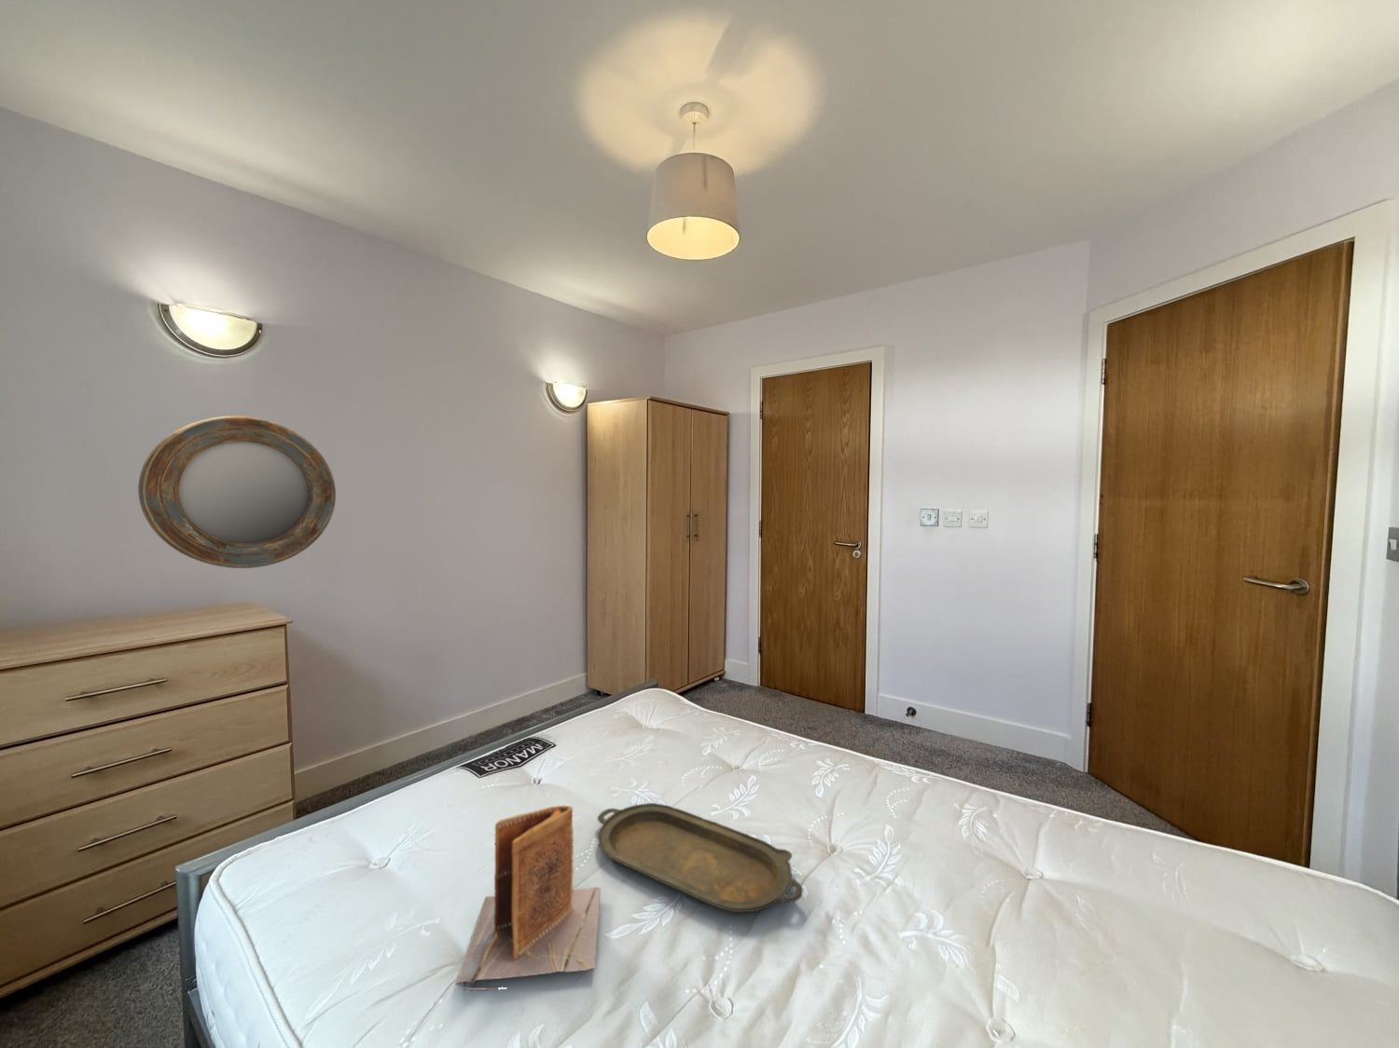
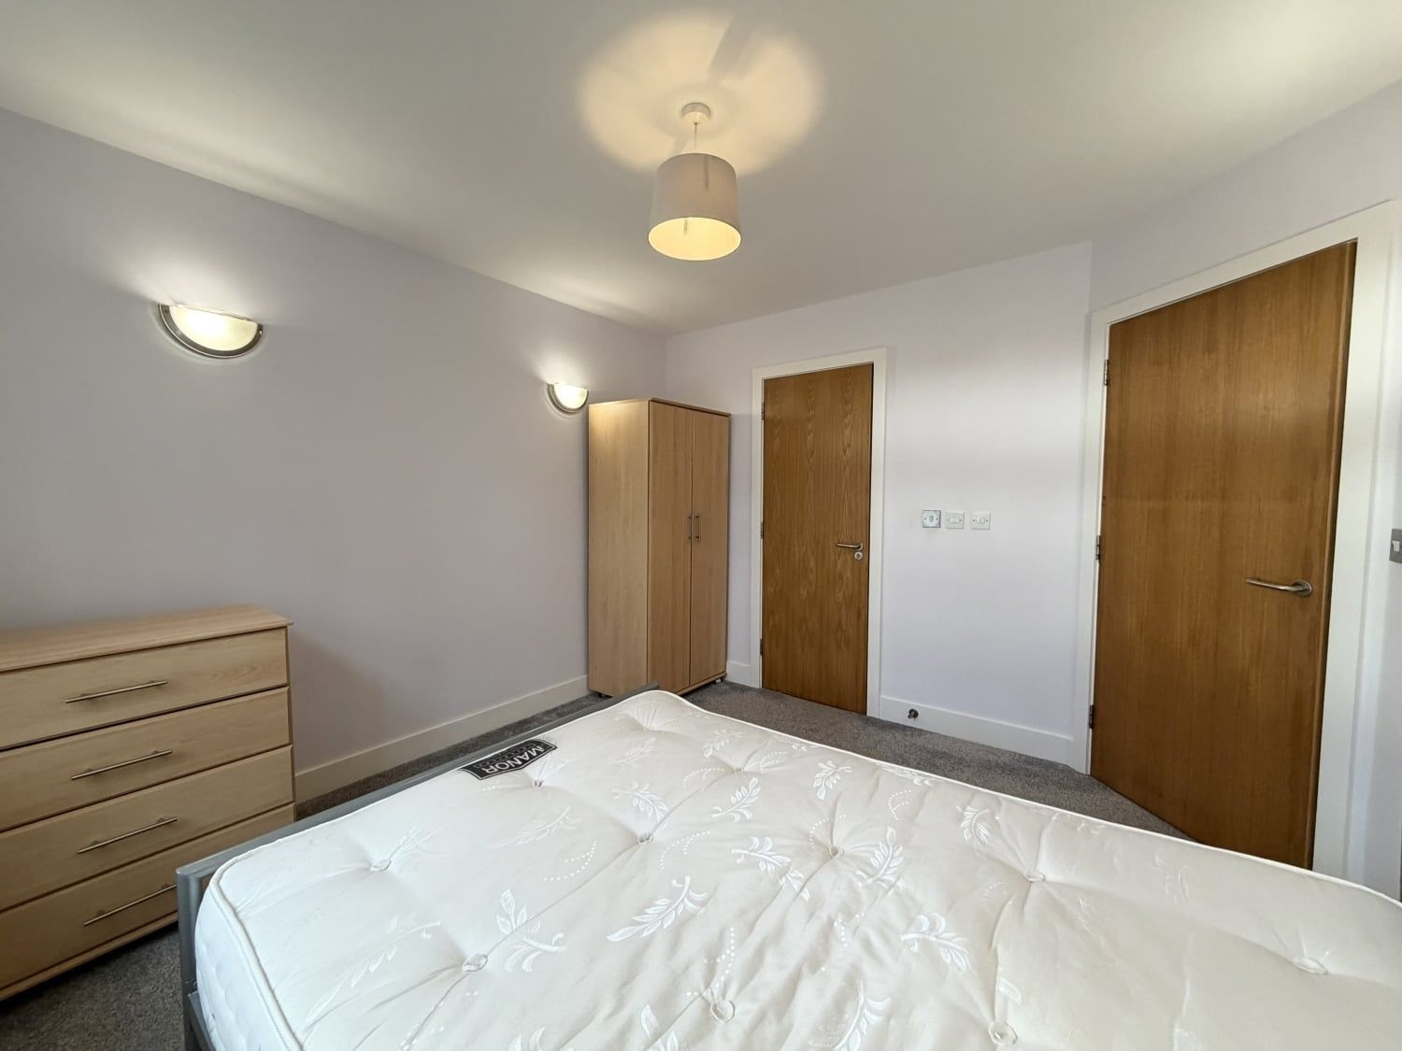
- serving tray (690, 854)
- home mirror (247, 492)
- book (535, 880)
